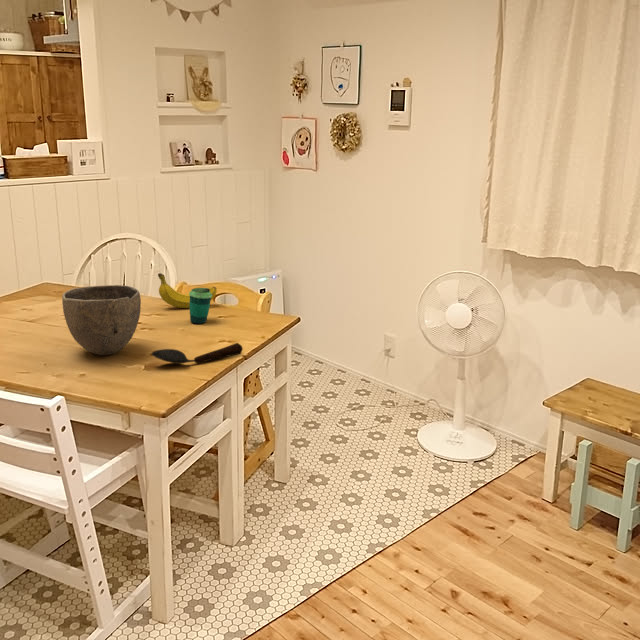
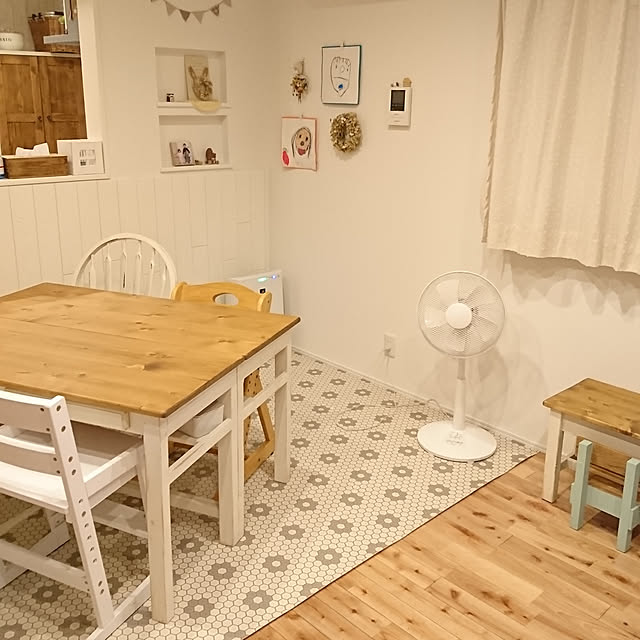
- spoon (200, 355)
- cup (200, 305)
- bowl (103, 322)
- fruit (186, 294)
